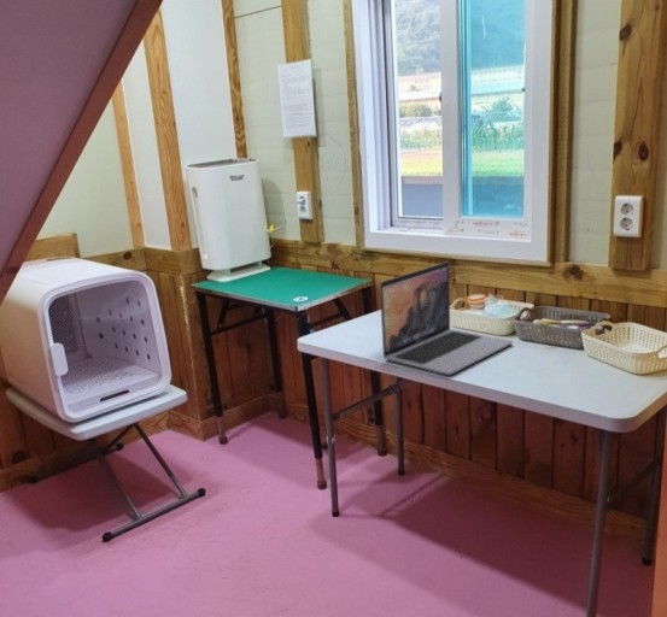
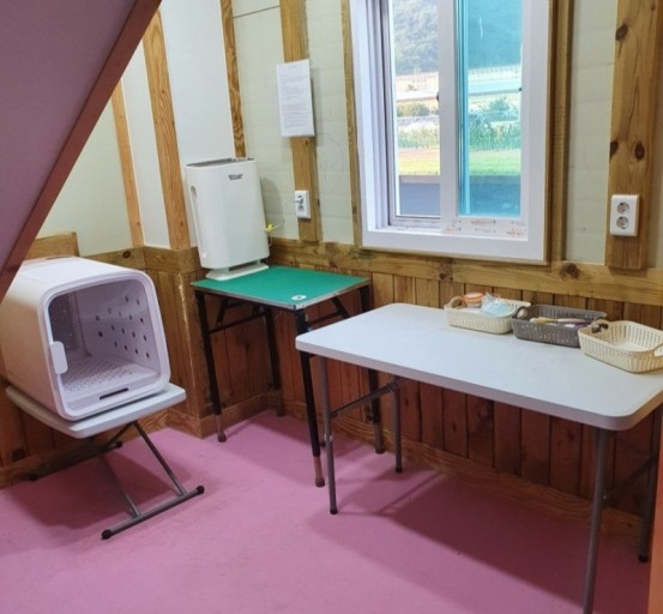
- laptop (447, 313)
